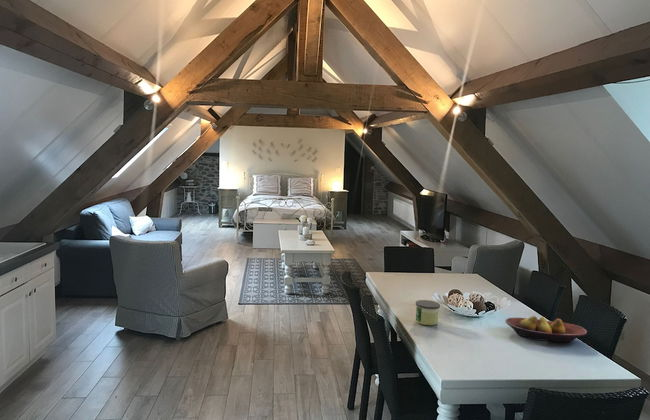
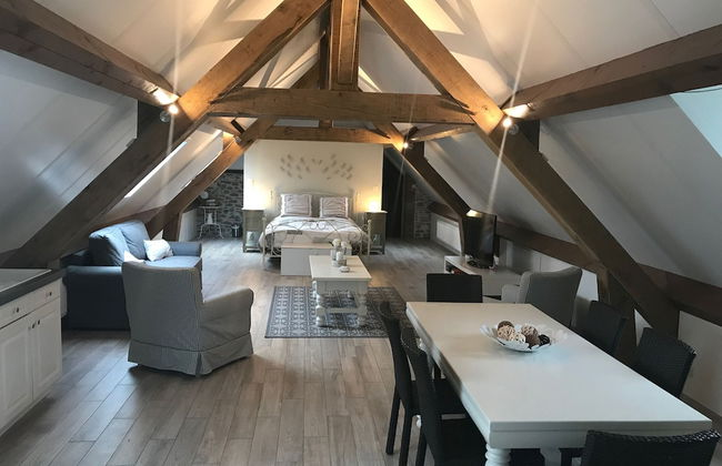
- fruit bowl (545, 327)
- candle (427, 312)
